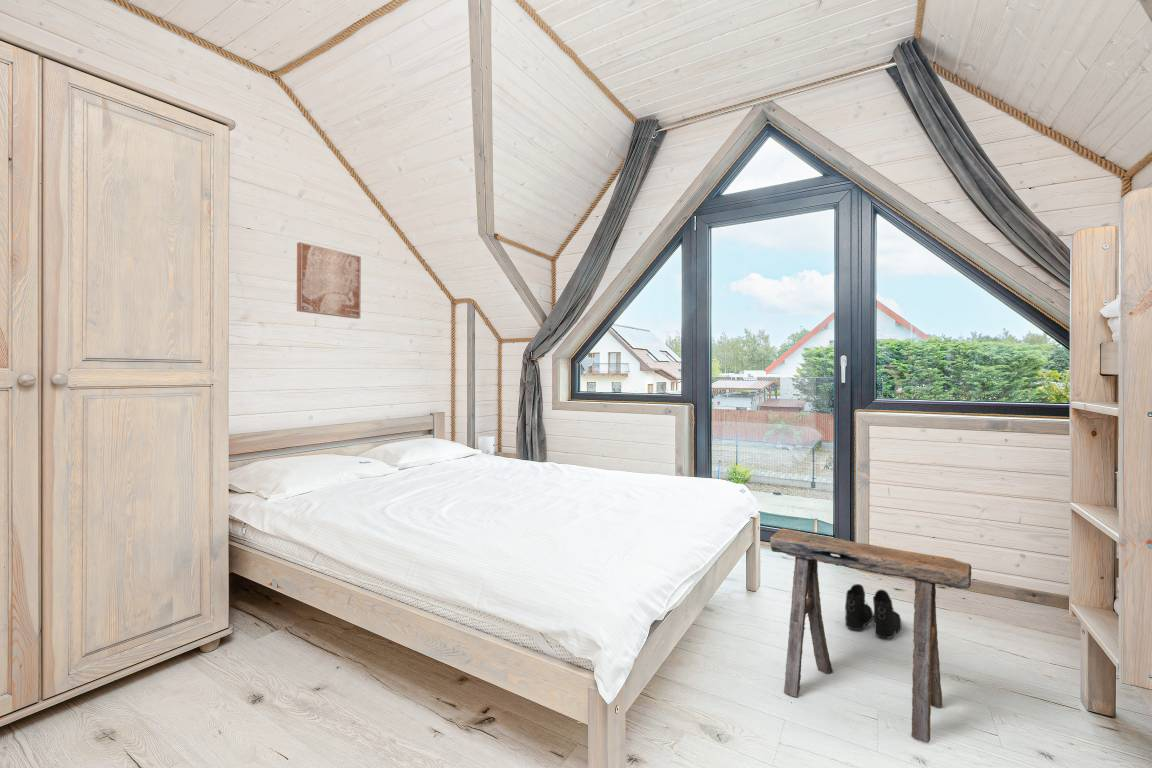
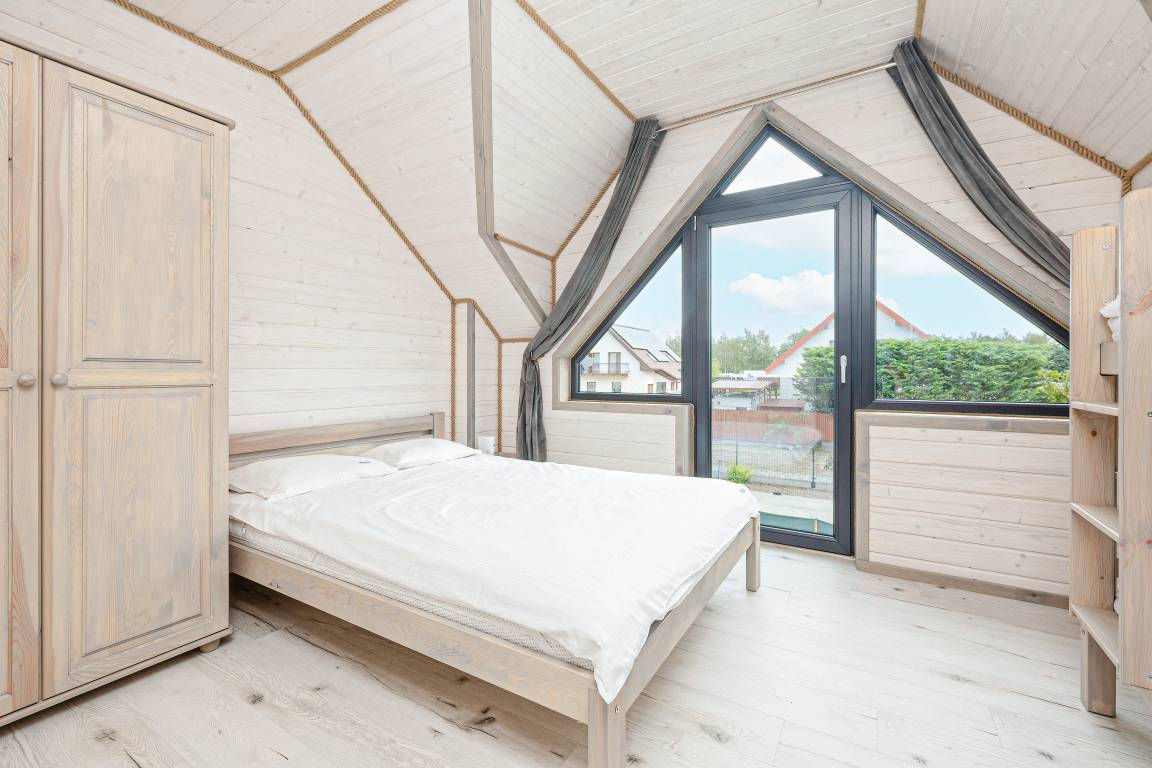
- wall art (330, 282)
- stool (824, 631)
- boots (874, 605)
